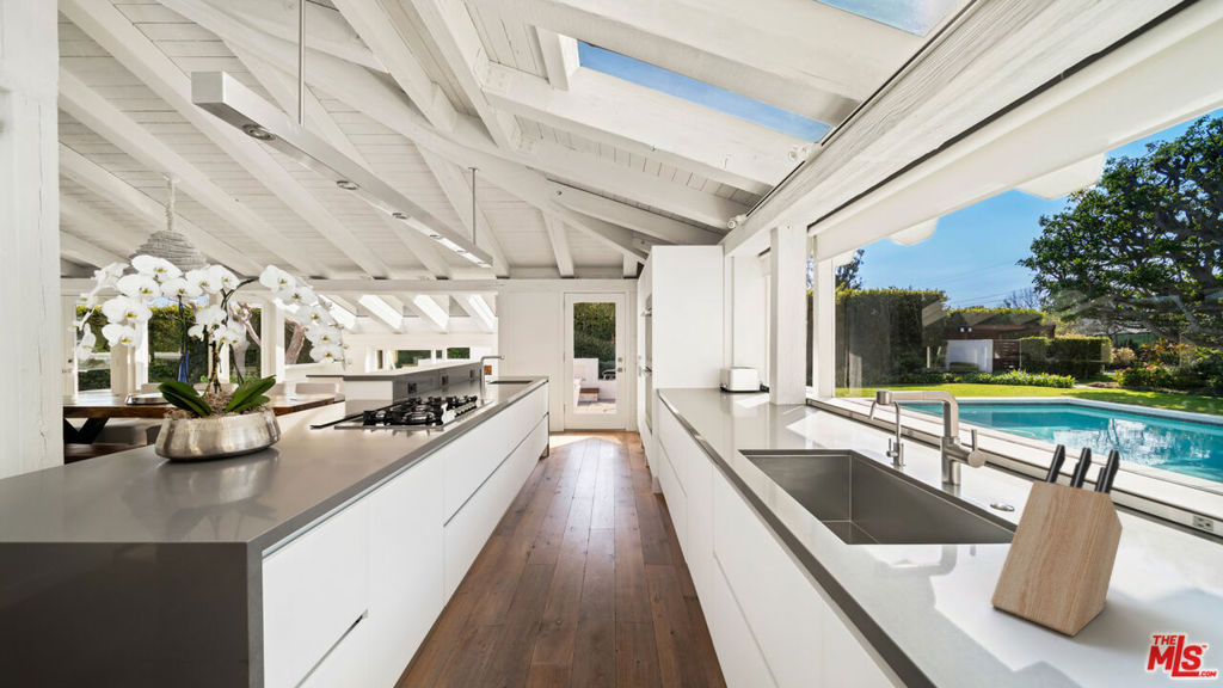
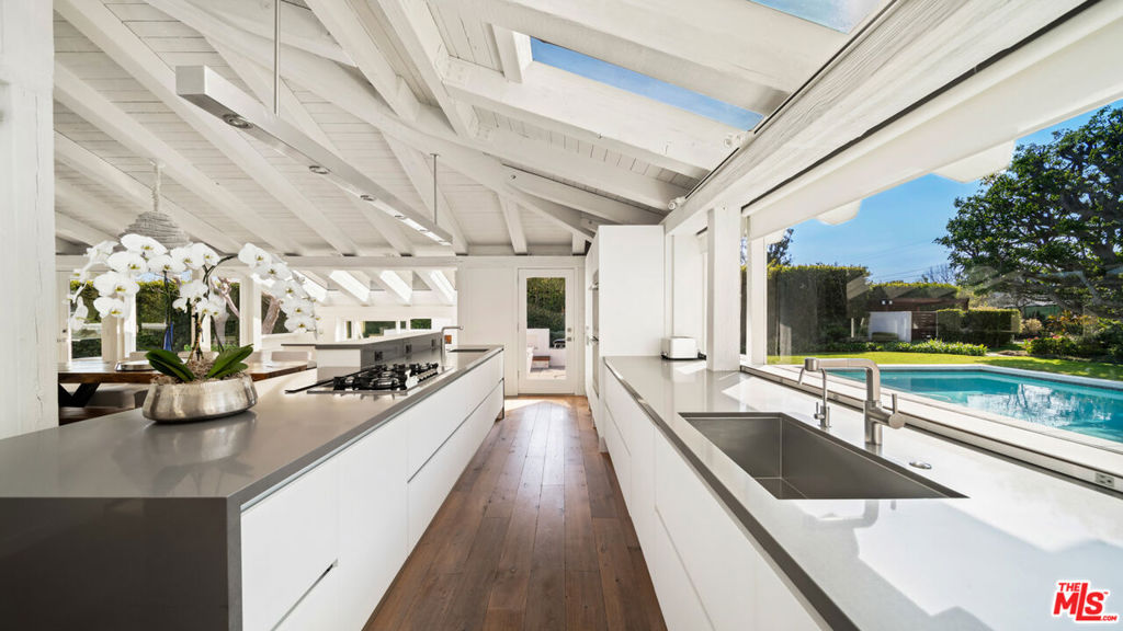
- knife block (1063, 524)
